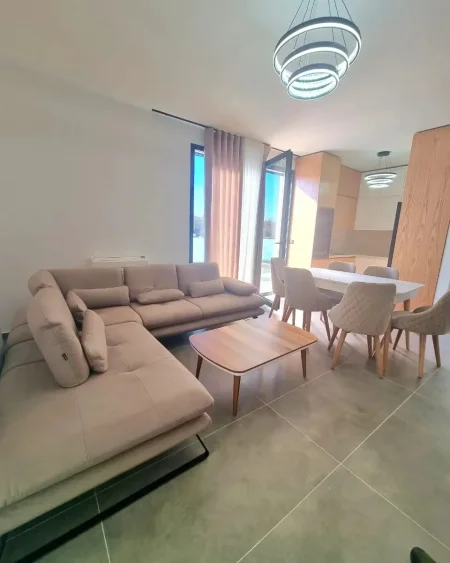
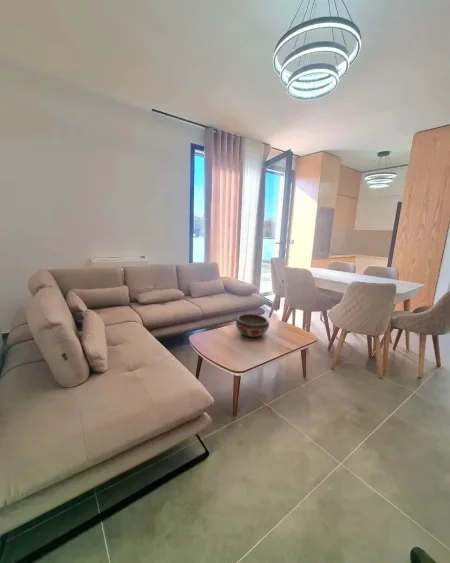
+ decorative bowl (252, 326)
